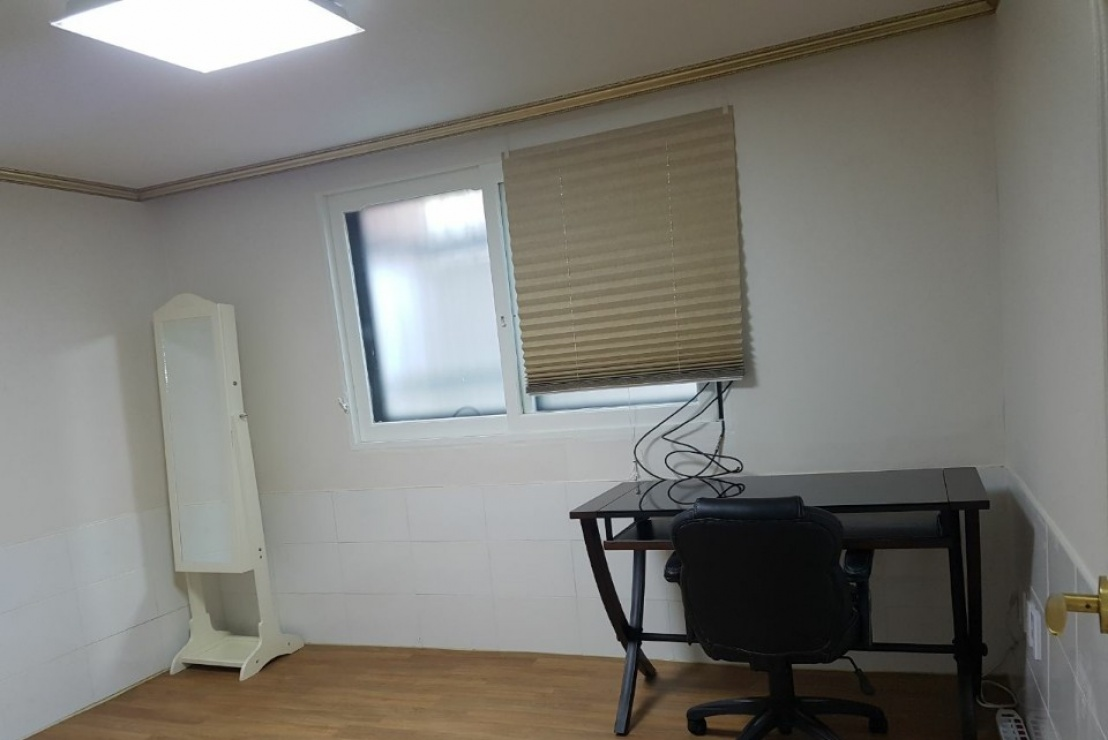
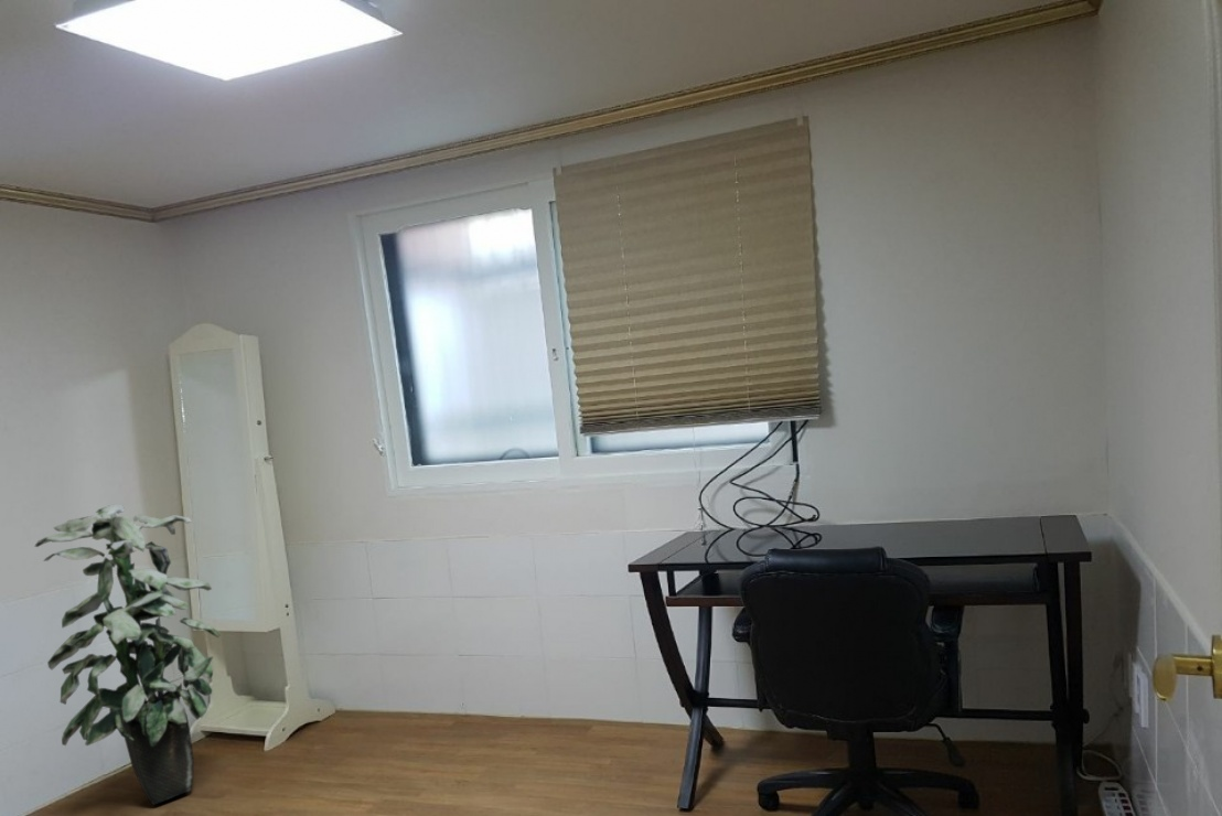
+ indoor plant (133, 651)
